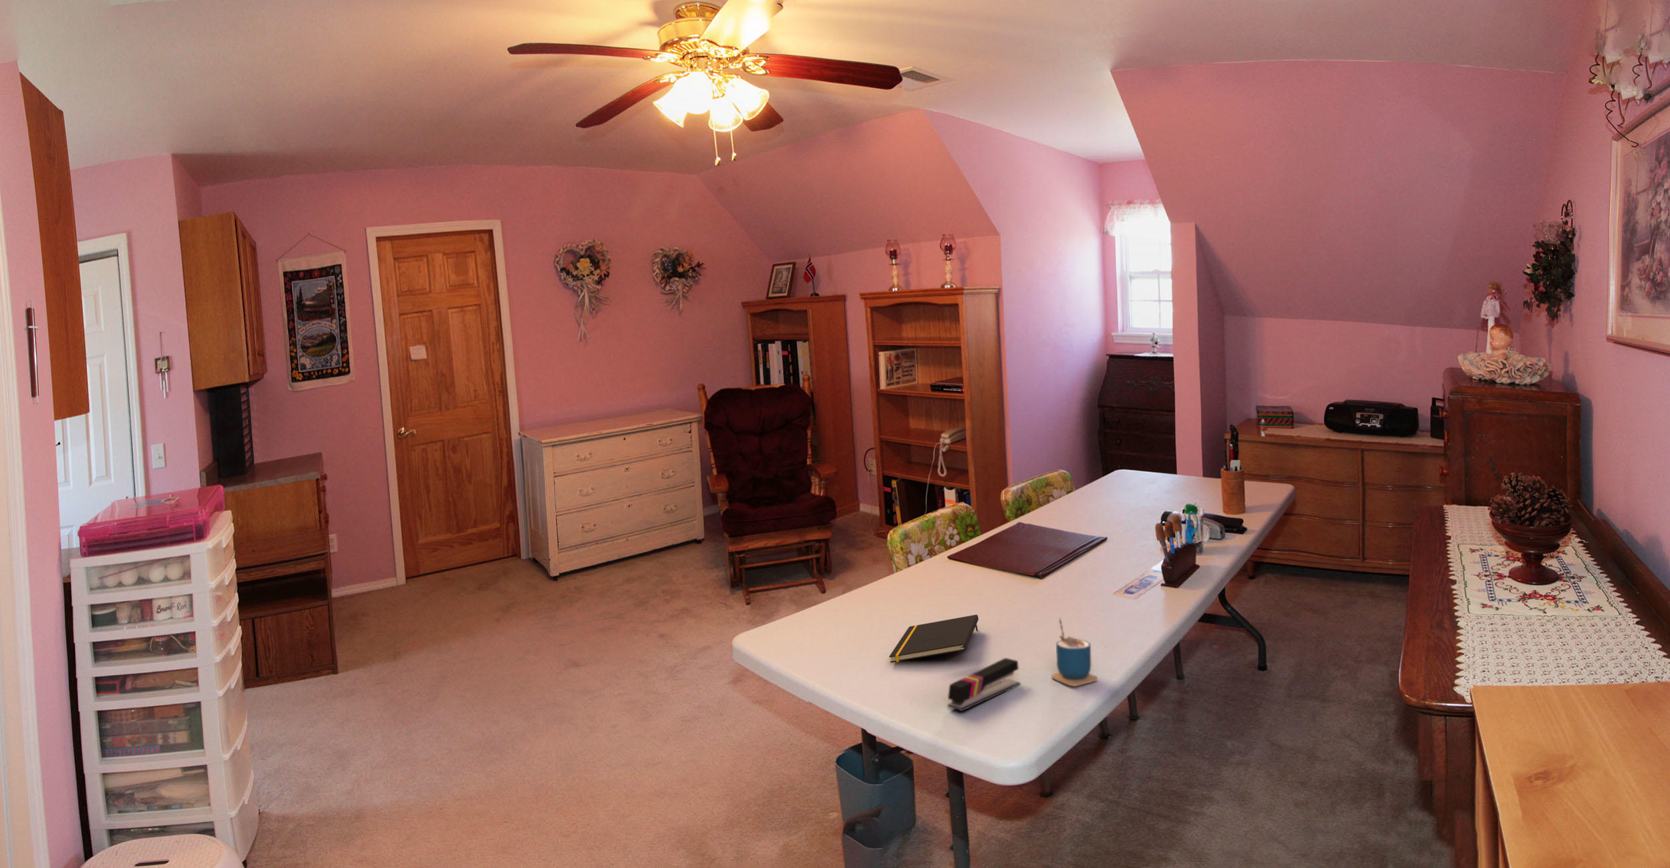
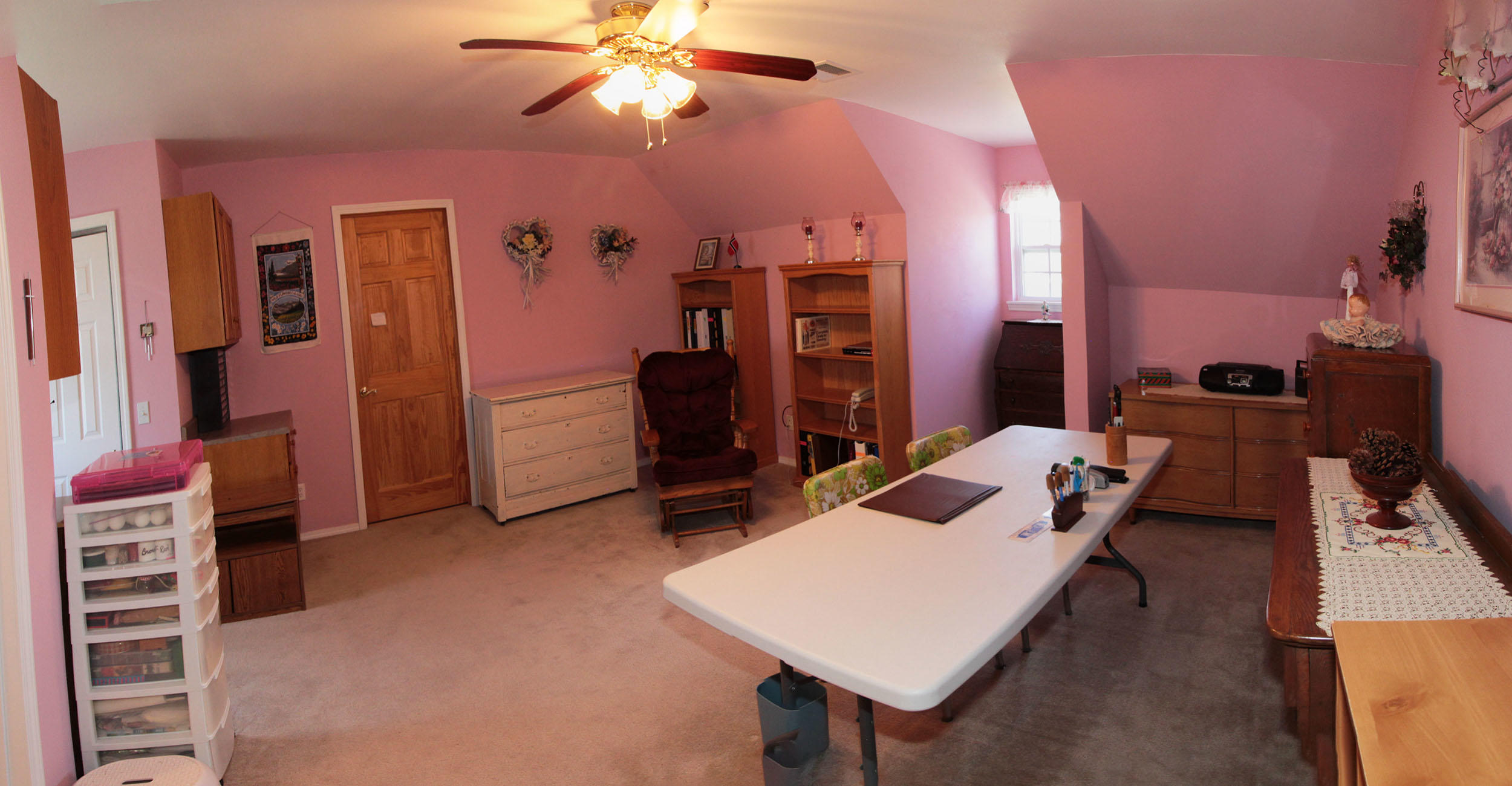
- notepad (936, 637)
- stapler (984, 684)
- cup (1074, 649)
